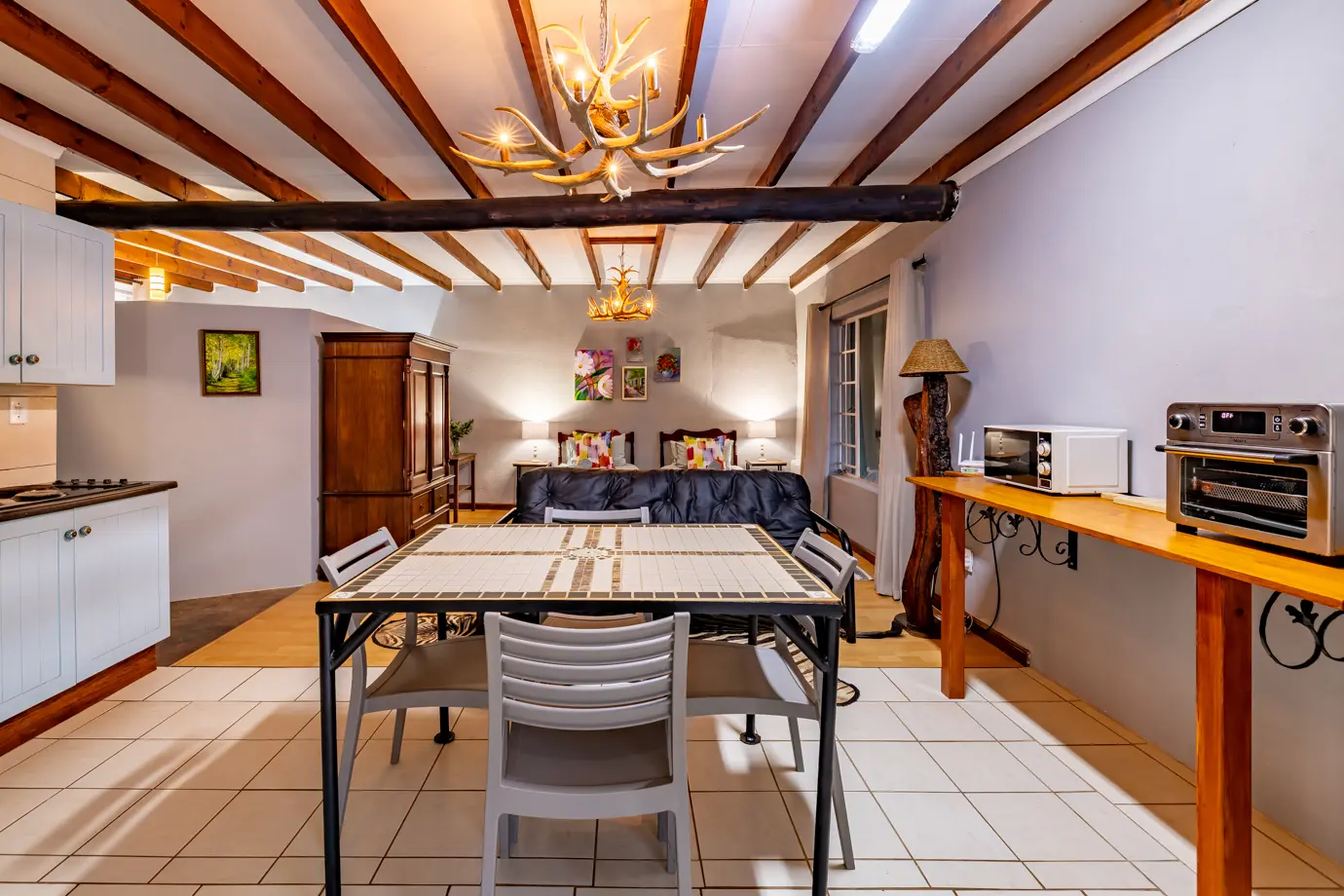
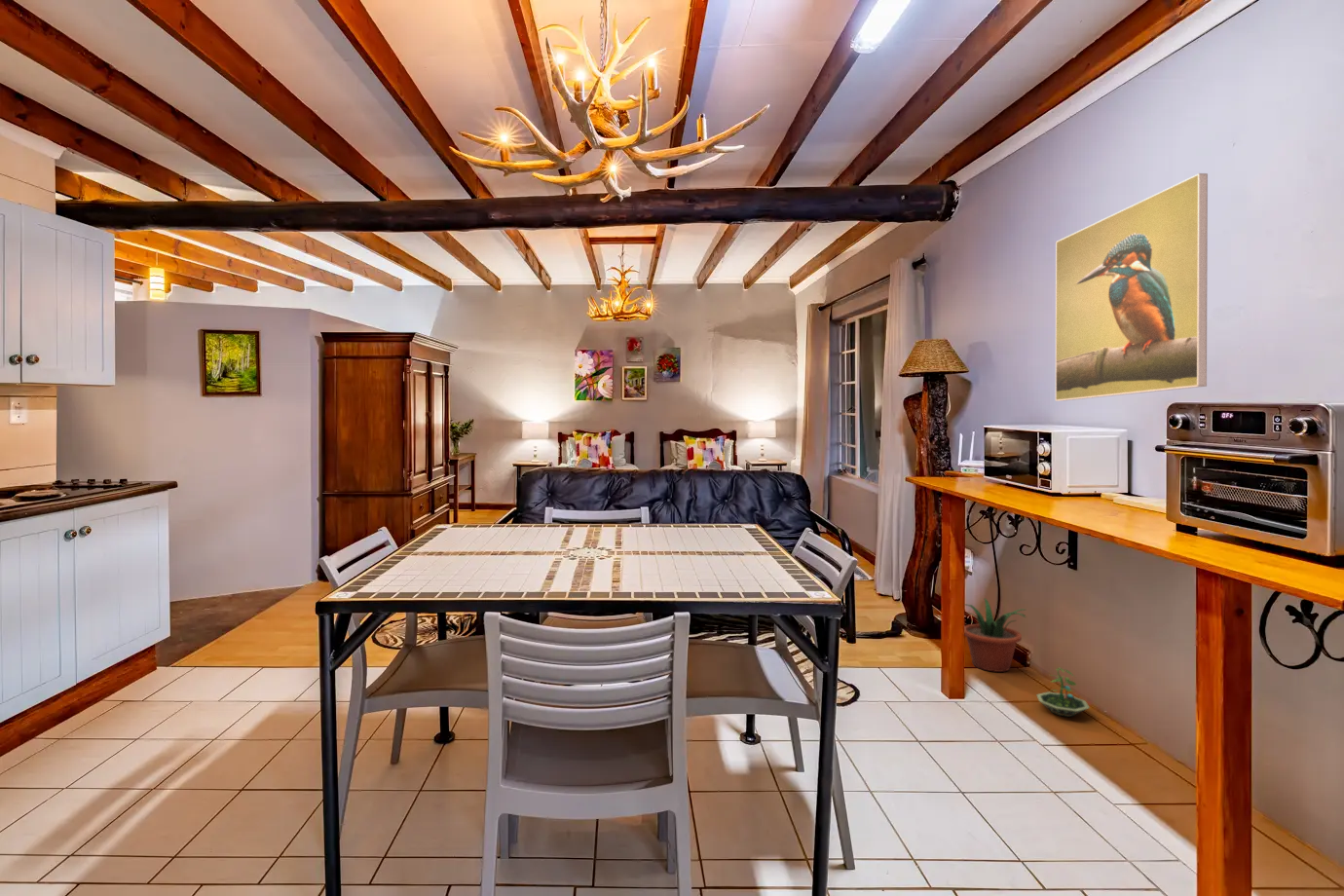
+ terrarium (1063, 676)
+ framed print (1120, 303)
+ potted plant (995, 635)
